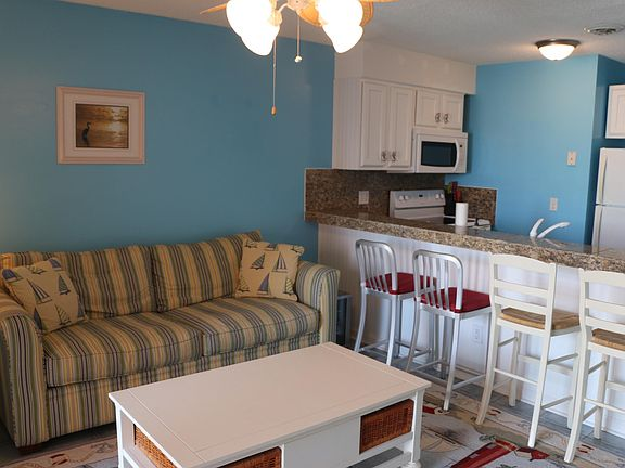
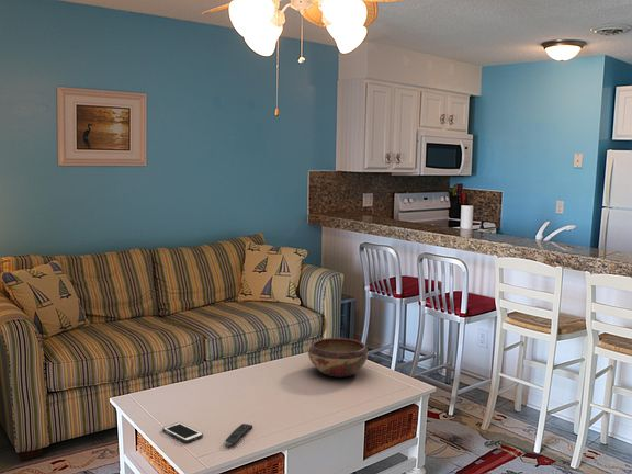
+ cell phone (182, 431)
+ remote control (238, 433)
+ decorative bowl (338, 358)
